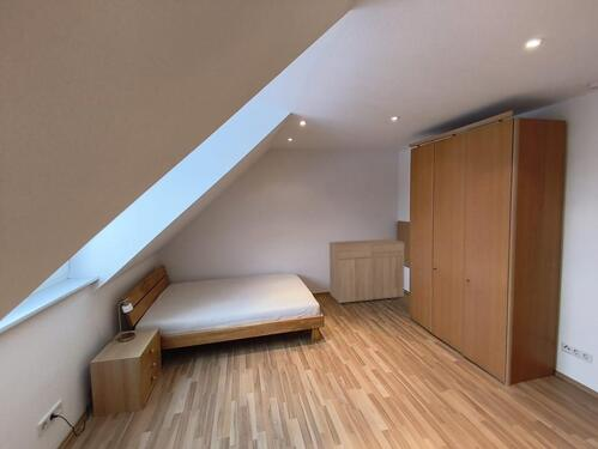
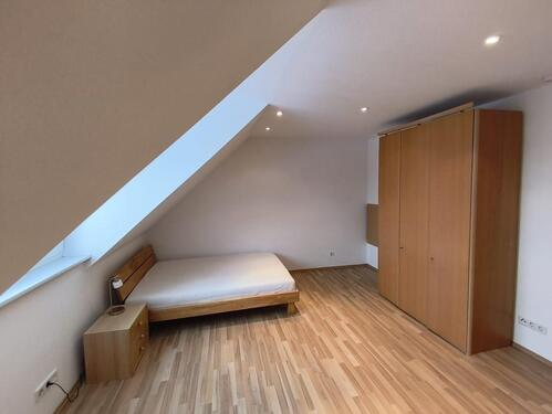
- dresser (366, 269)
